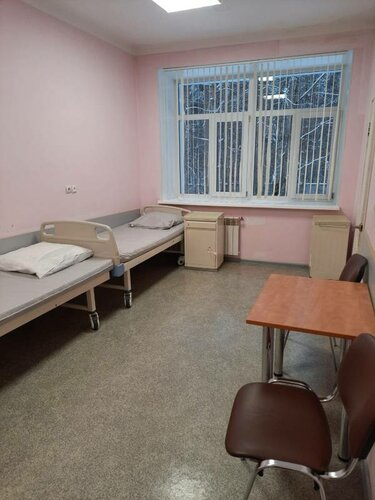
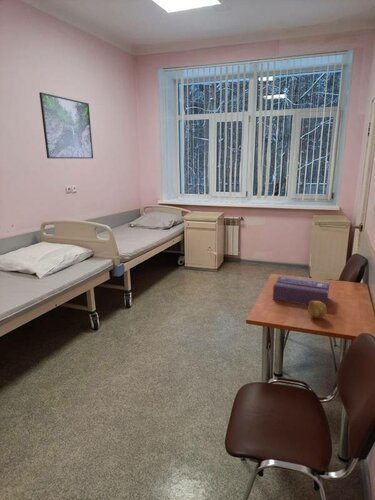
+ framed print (69, 129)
+ tissue box (301, 290)
+ fruit (317, 309)
